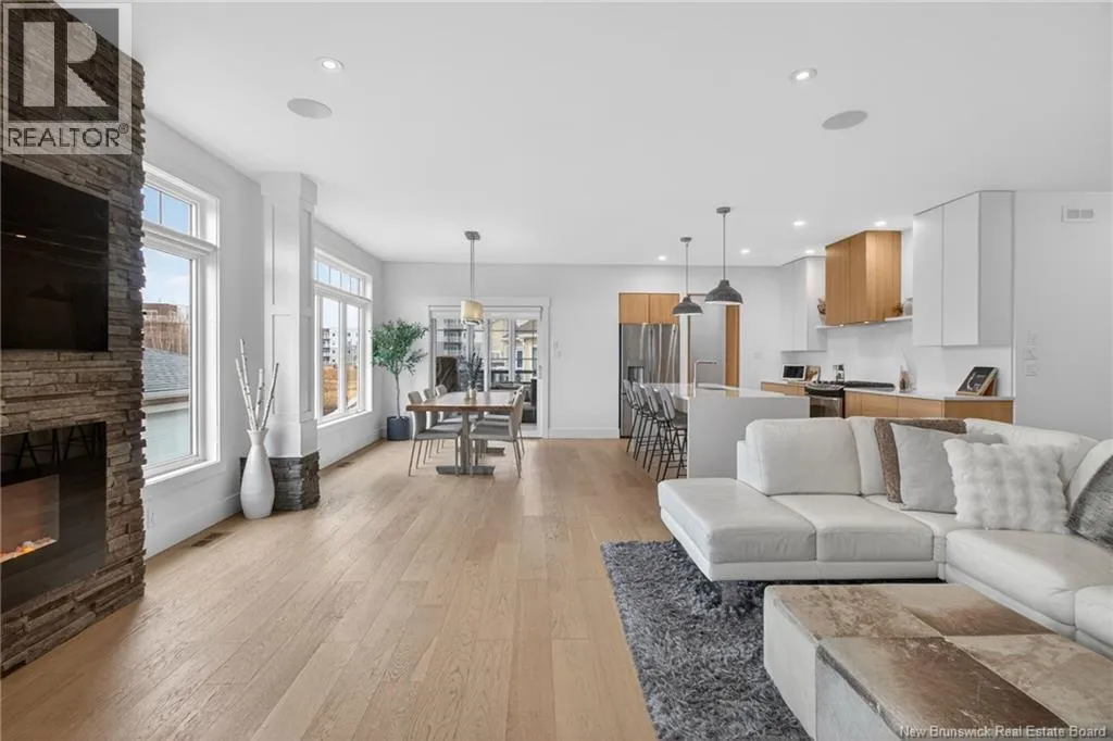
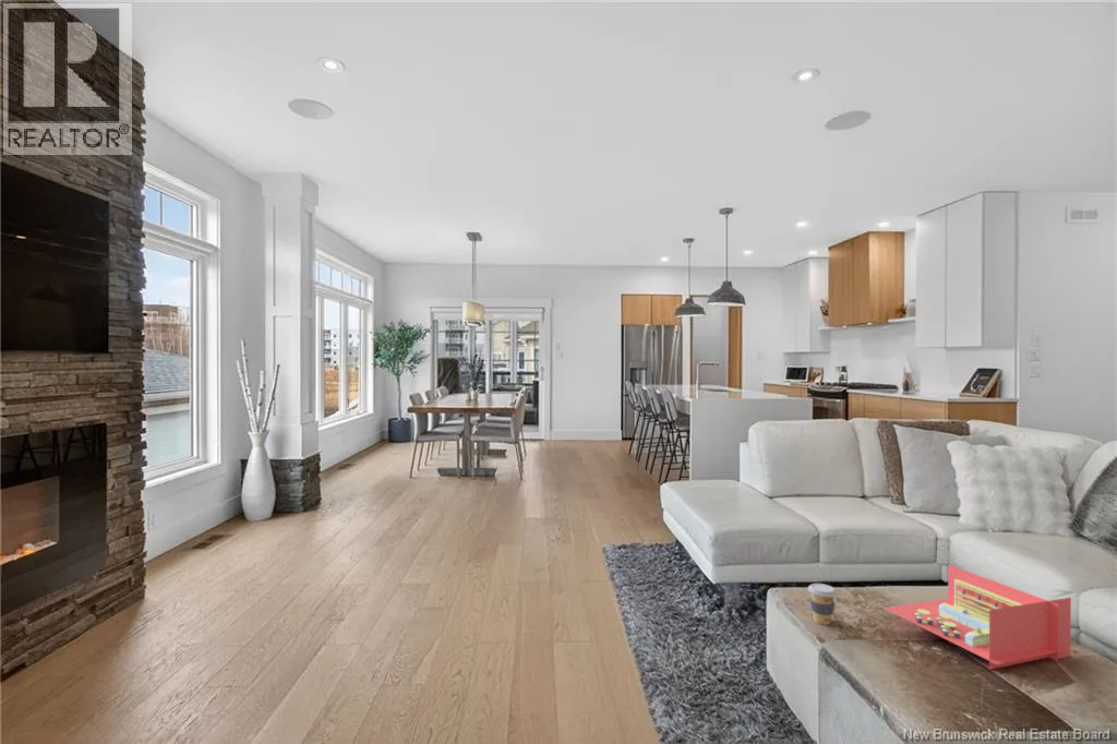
+ board game (972, 611)
+ coffee cup (821, 604)
